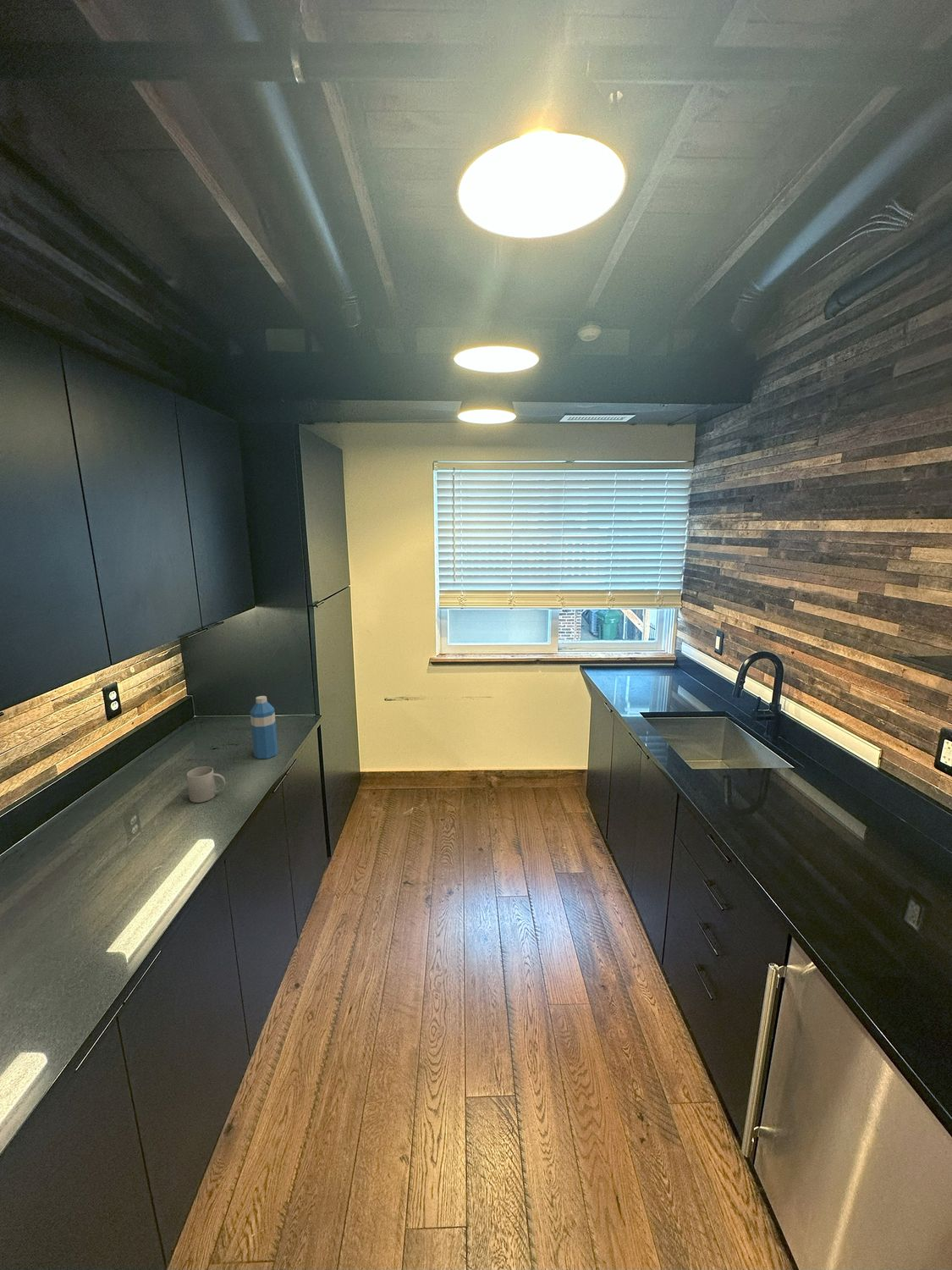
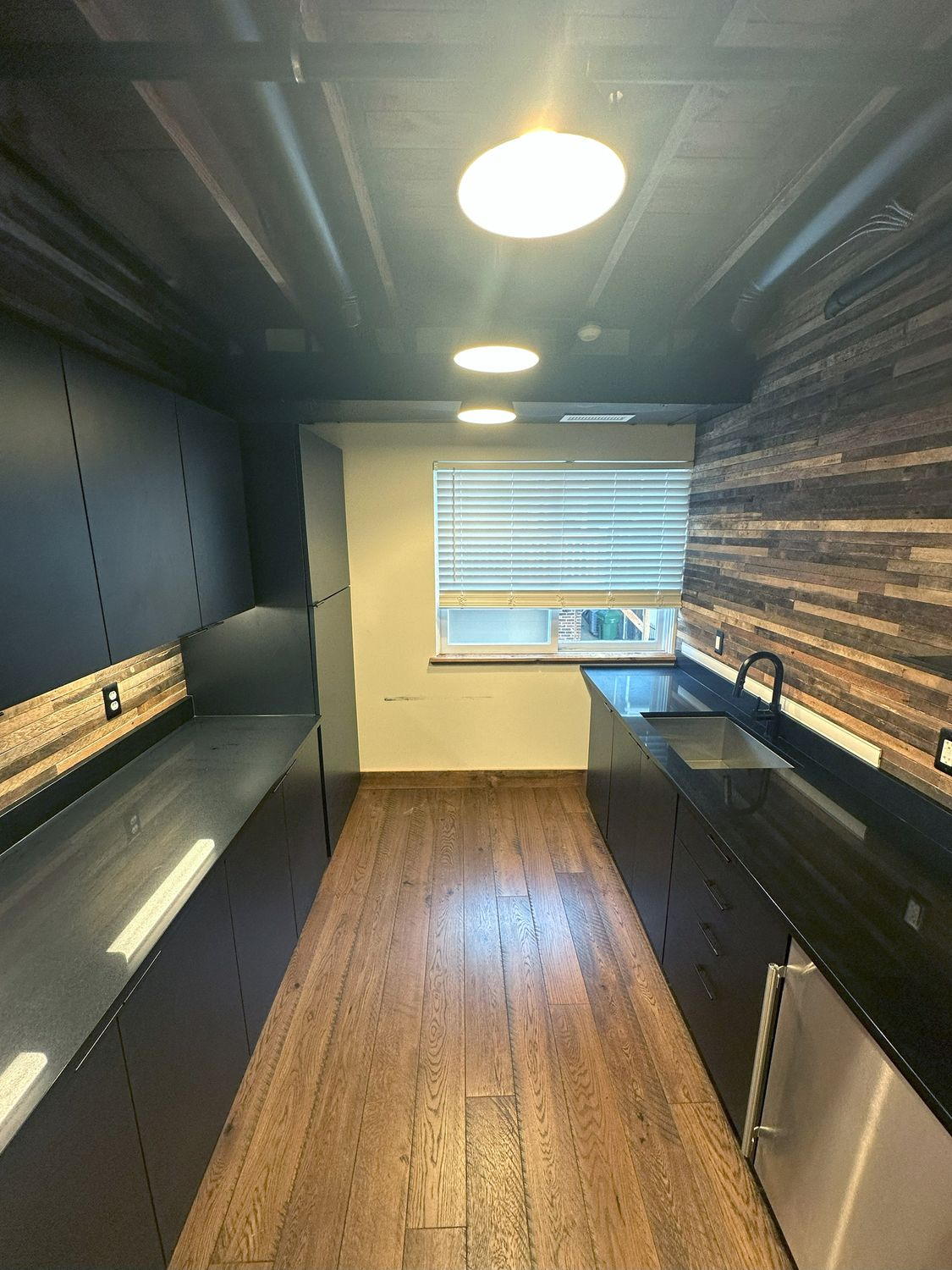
- mug (206, 783)
- water bottle (263, 726)
